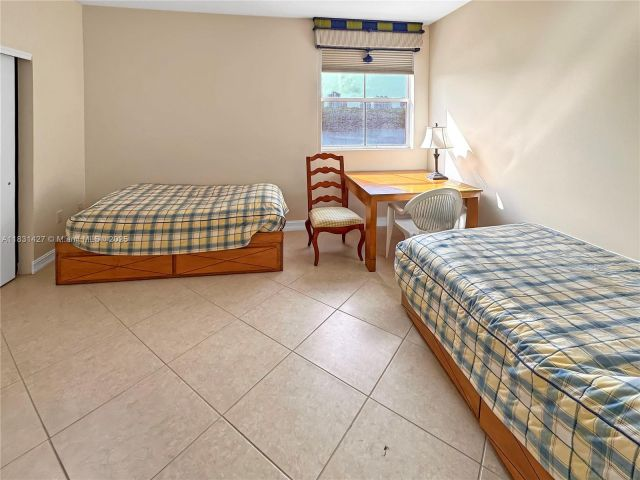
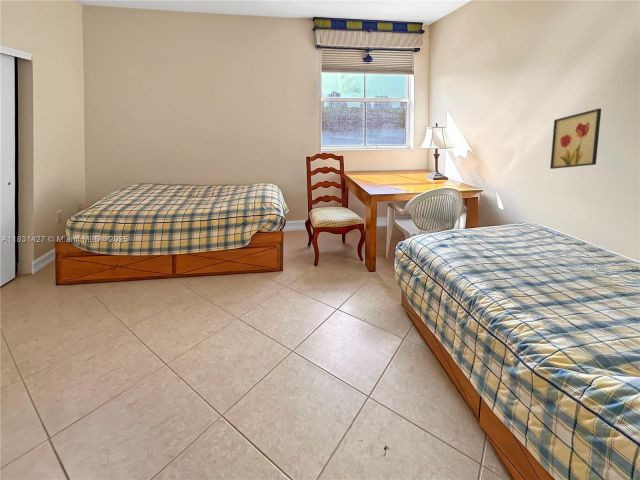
+ wall art (574, 140)
